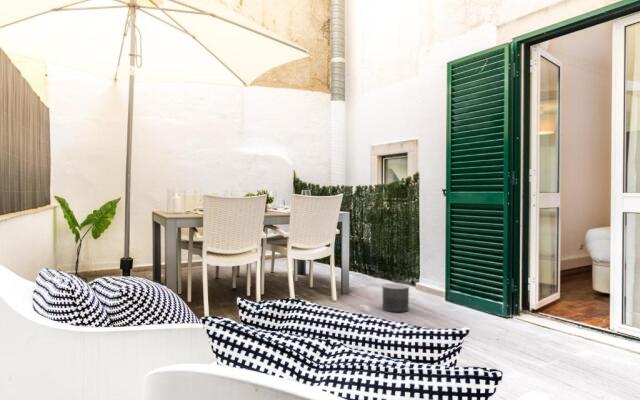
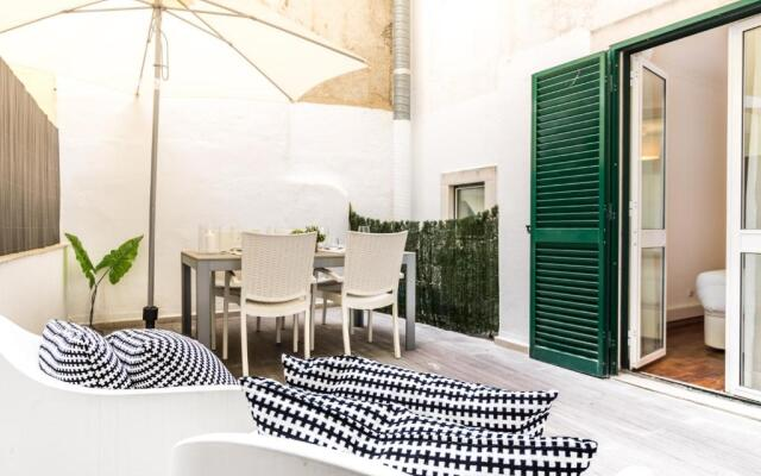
- planter (395, 297)
